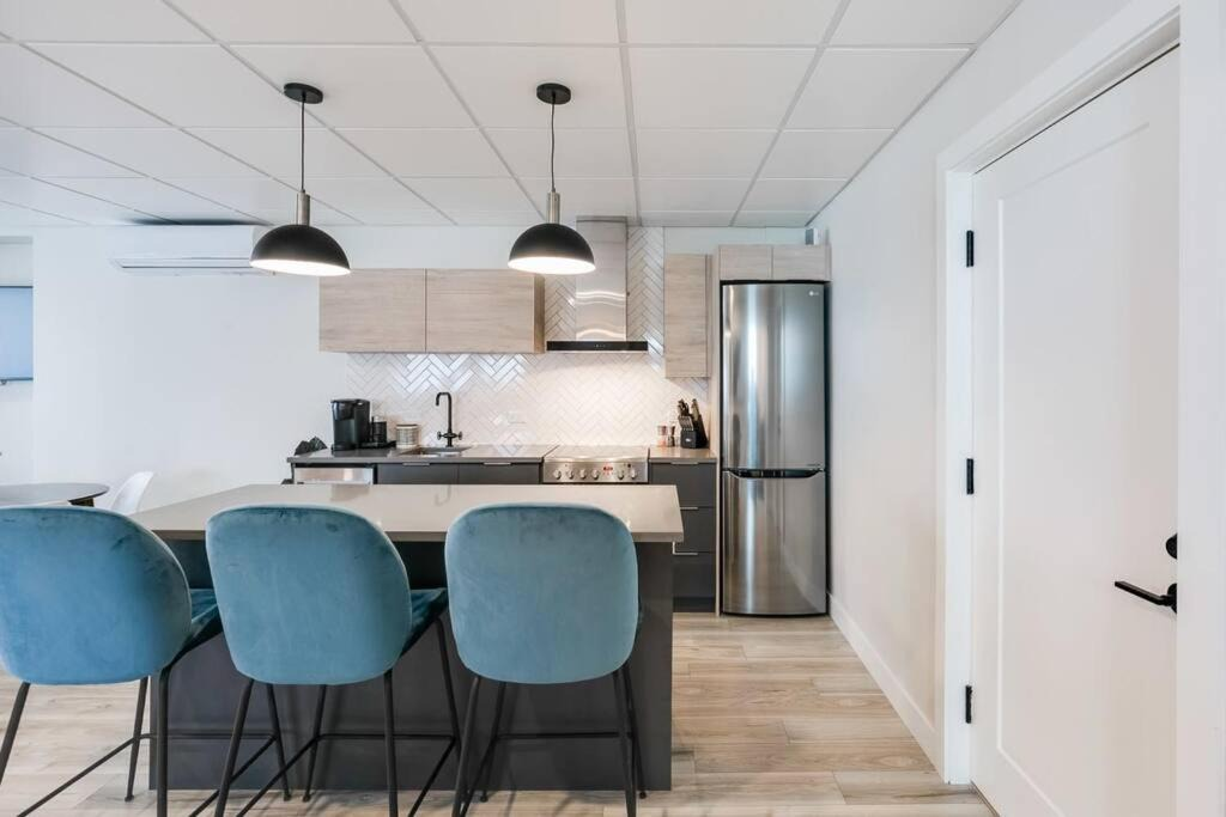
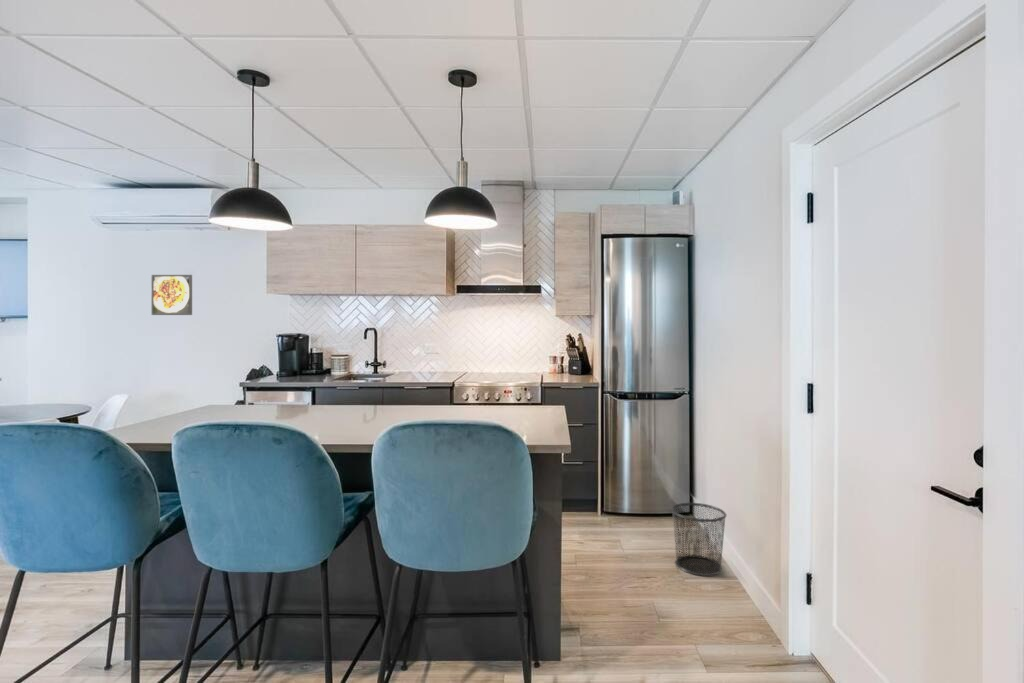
+ waste bin (698, 538)
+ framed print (171, 294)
